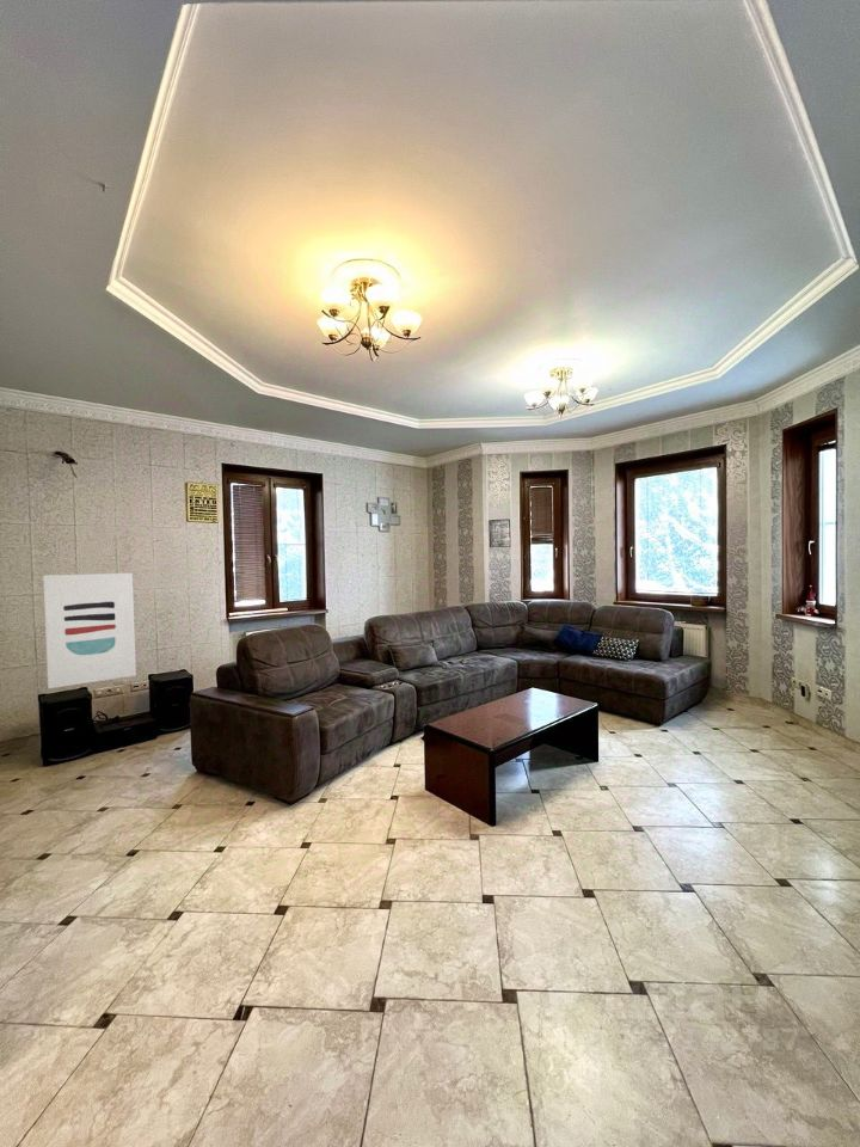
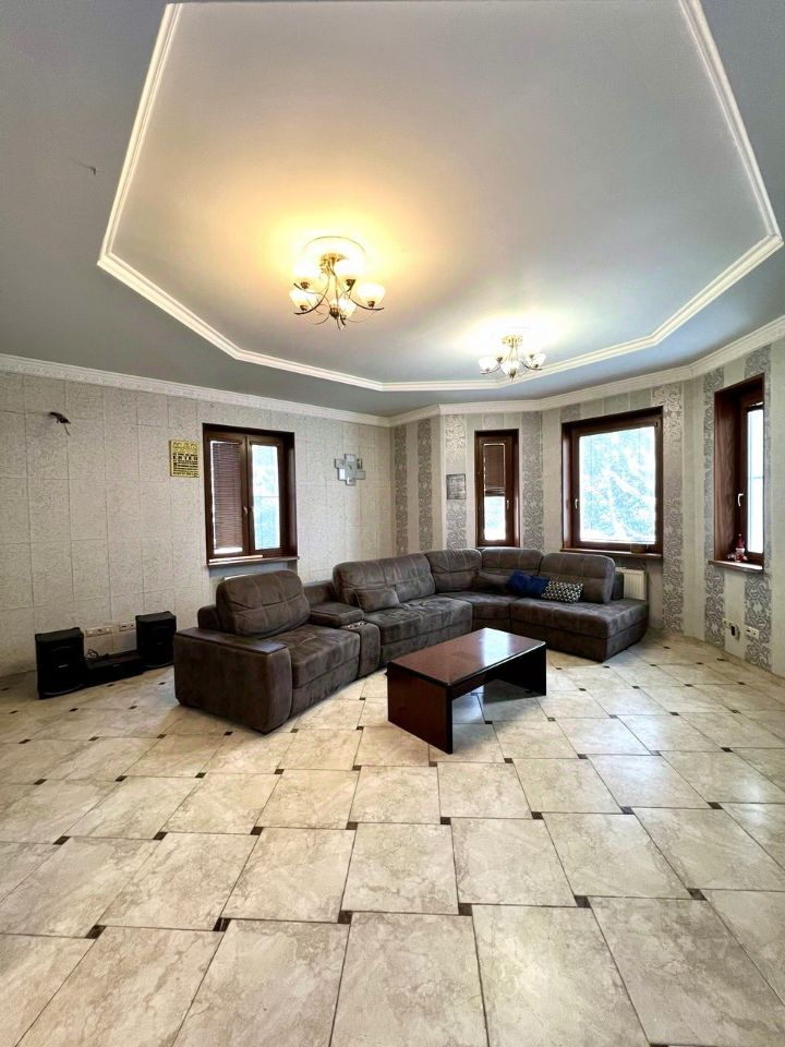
- wall art (91, 627)
